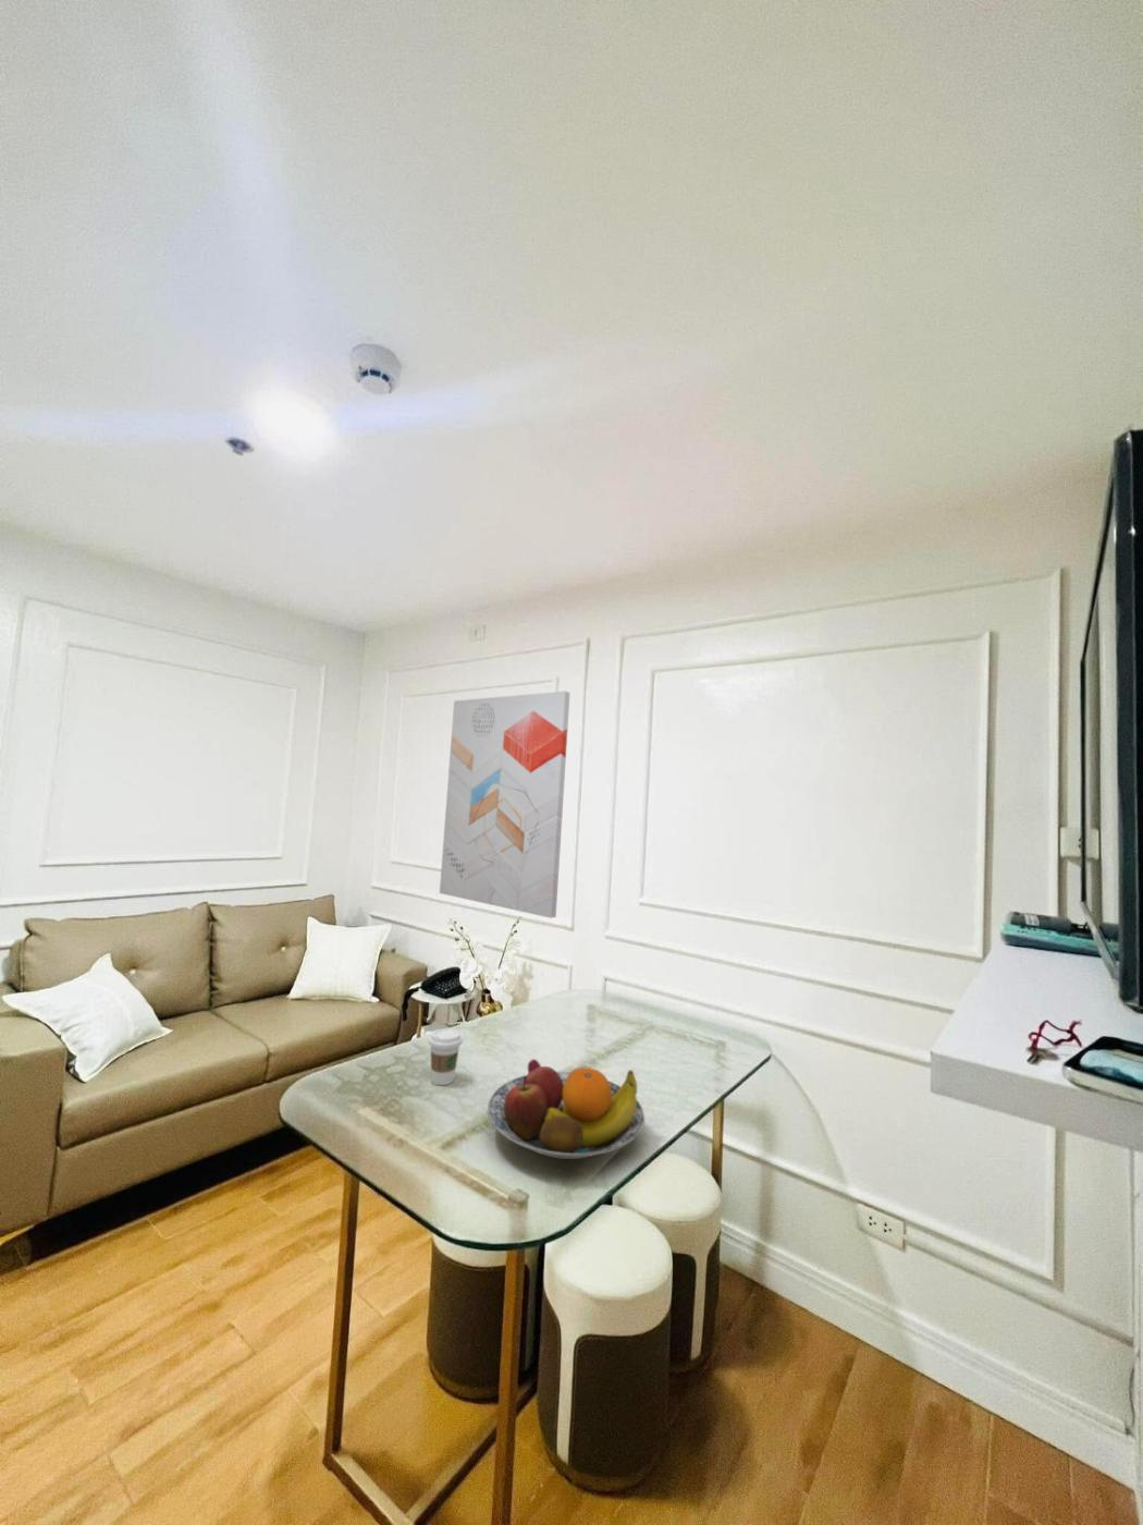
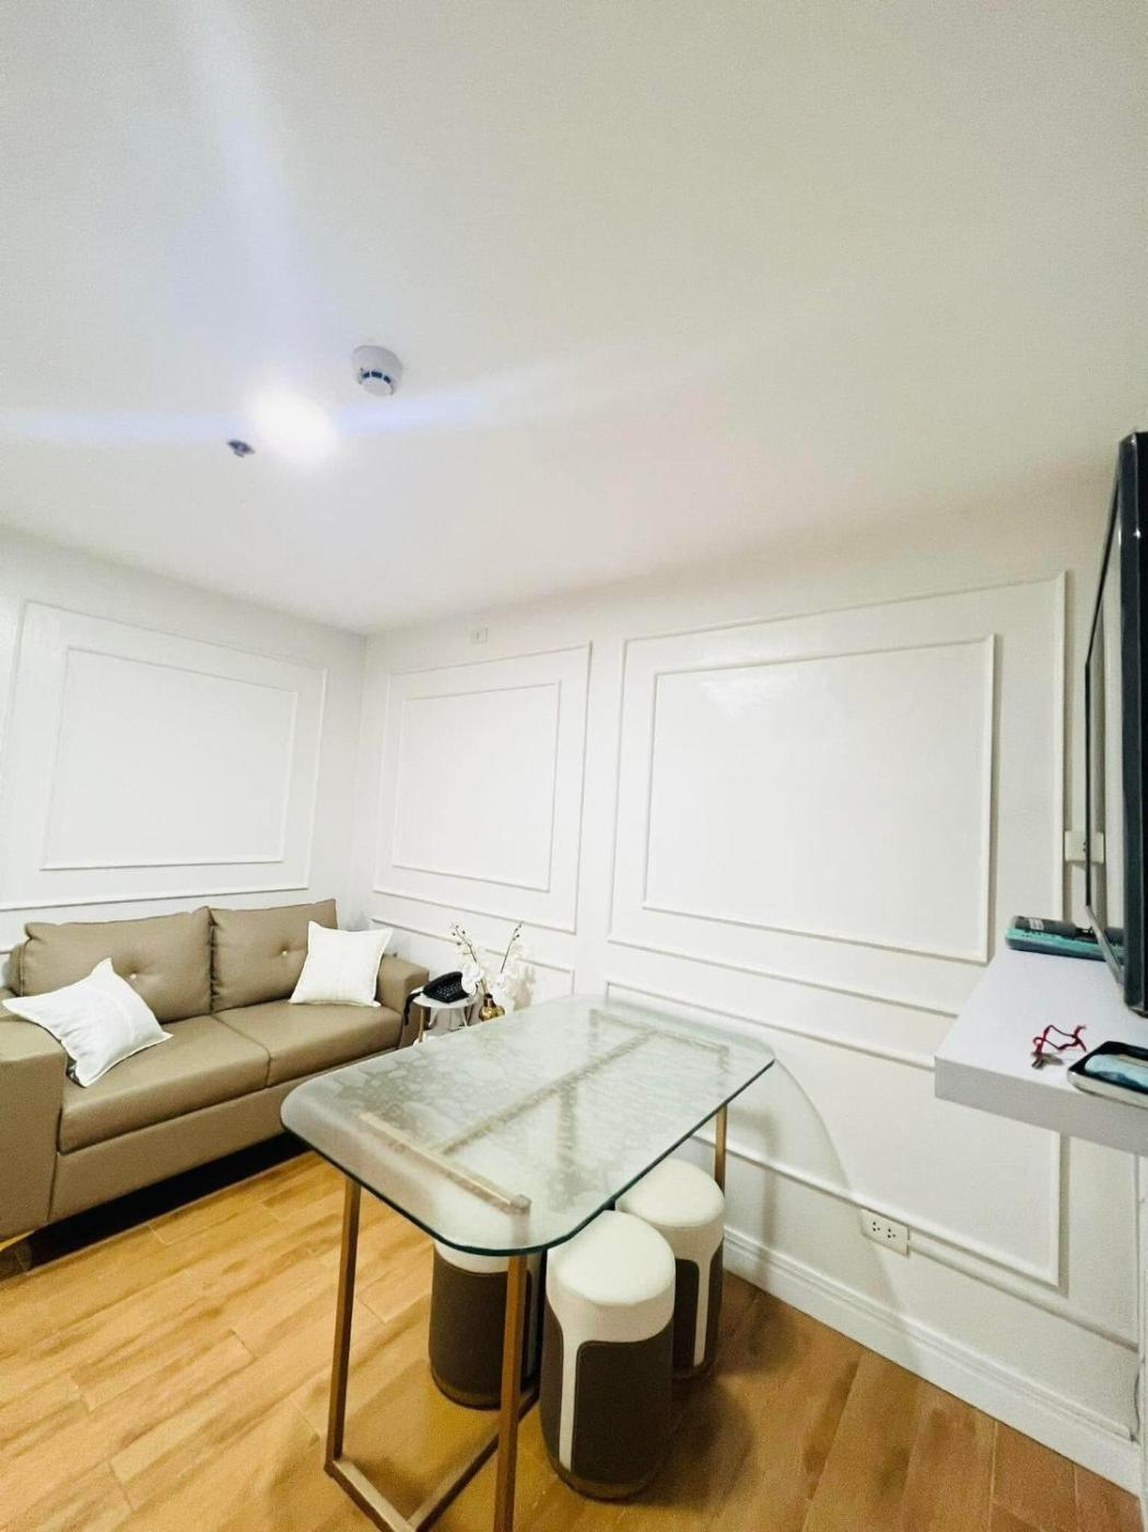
- wall art (501, 799)
- coffee cup (444, 1055)
- fruit bowl (565, 1100)
